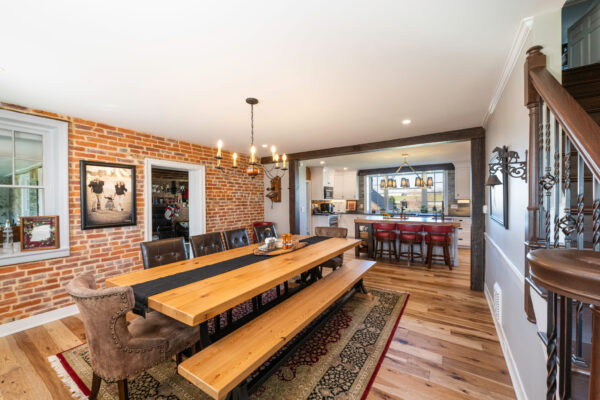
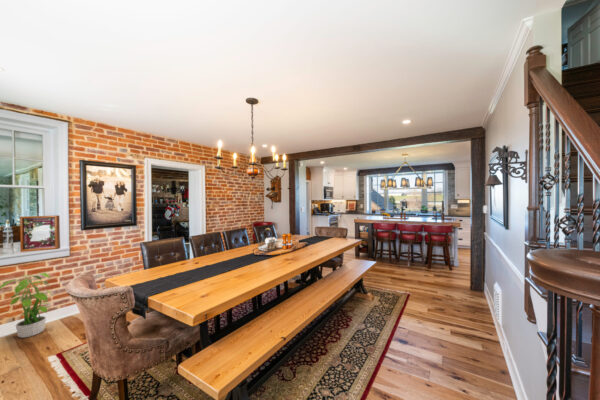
+ potted plant (25, 305)
